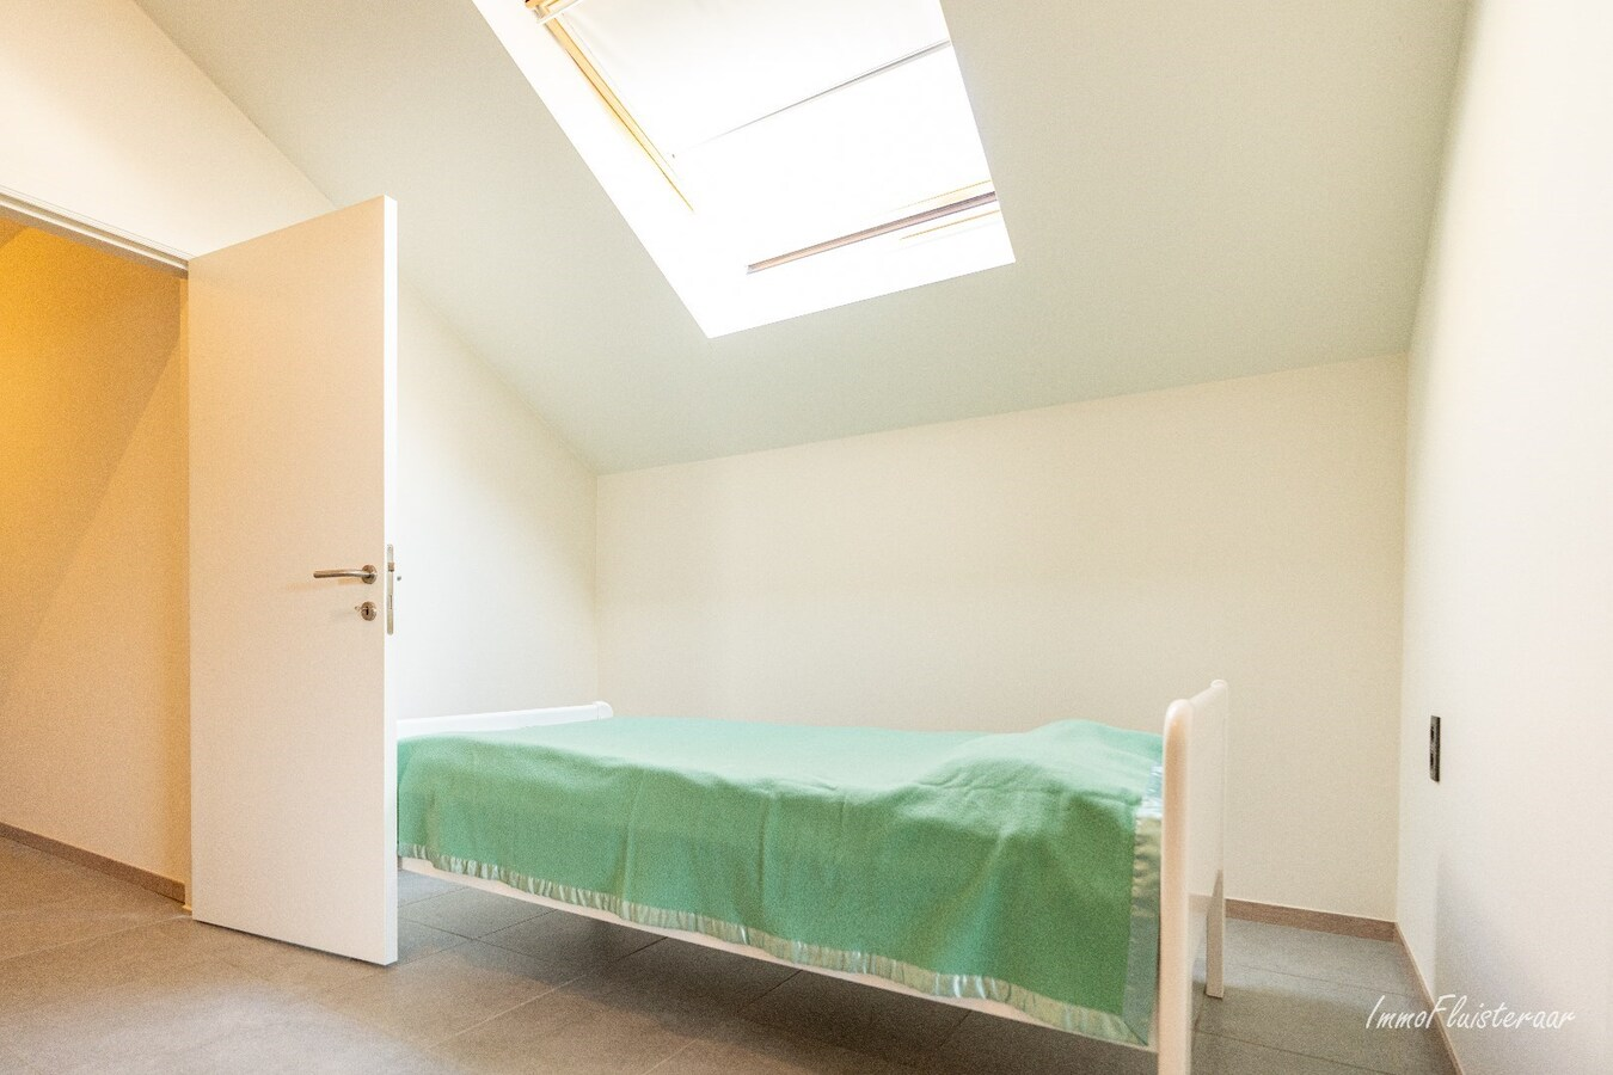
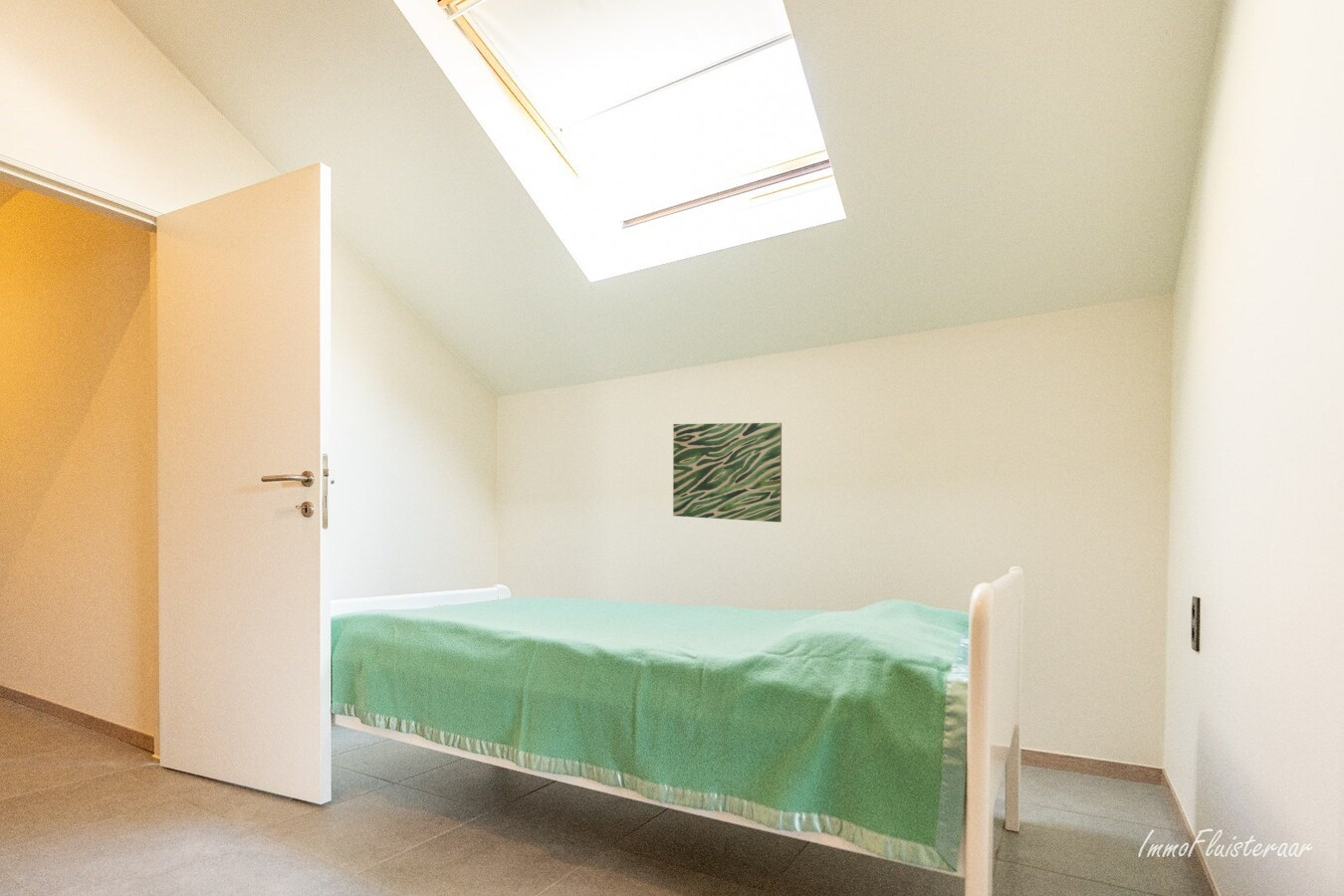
+ wall art (725, 471)
